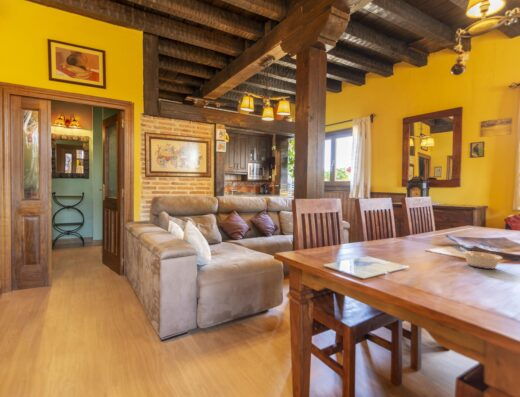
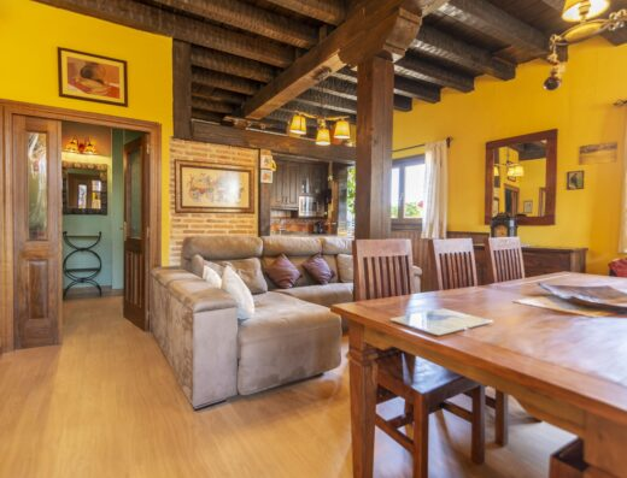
- legume (479, 259)
